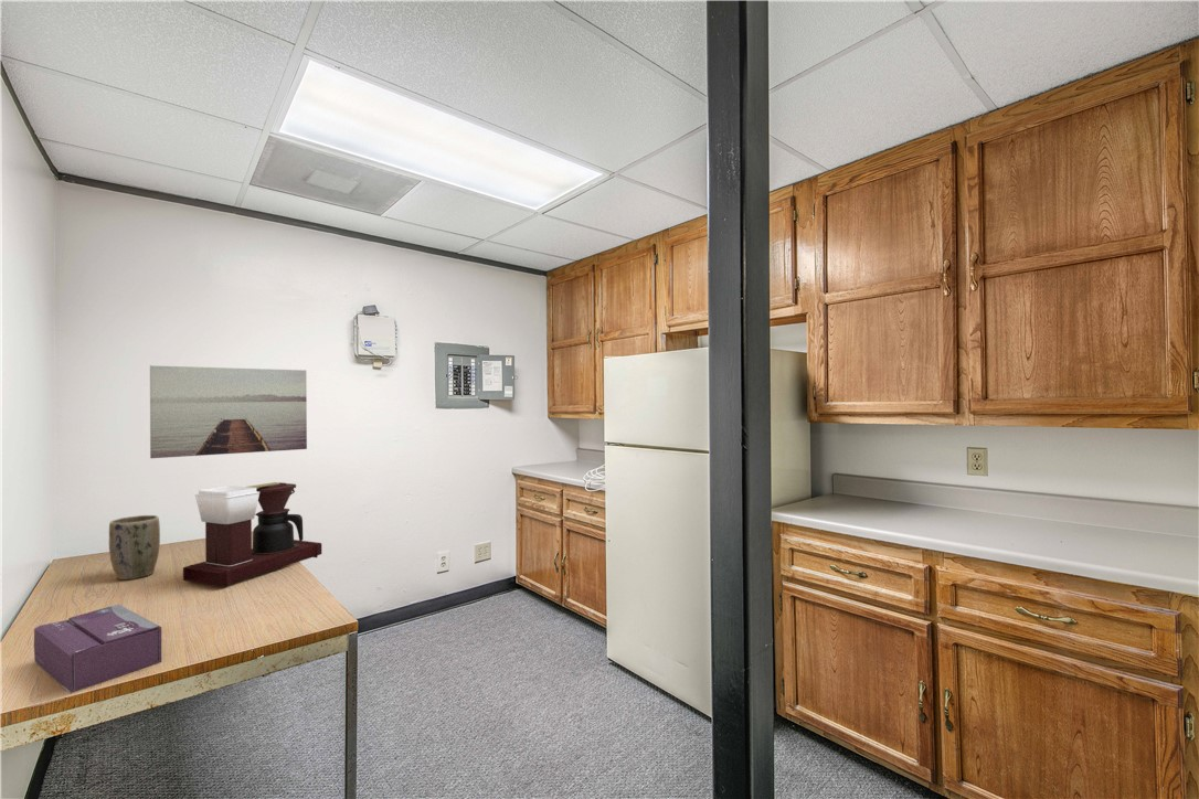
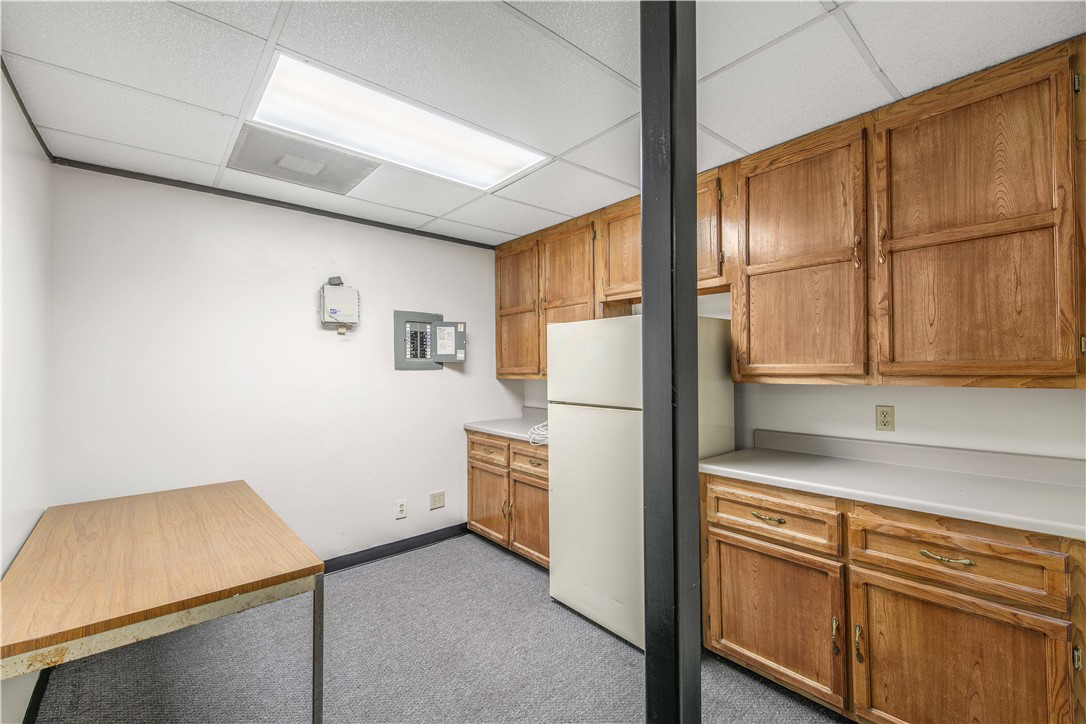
- wall art (234, 411)
- tissue box (97, 643)
- plant pot (135, 546)
- coffee maker (257, 526)
